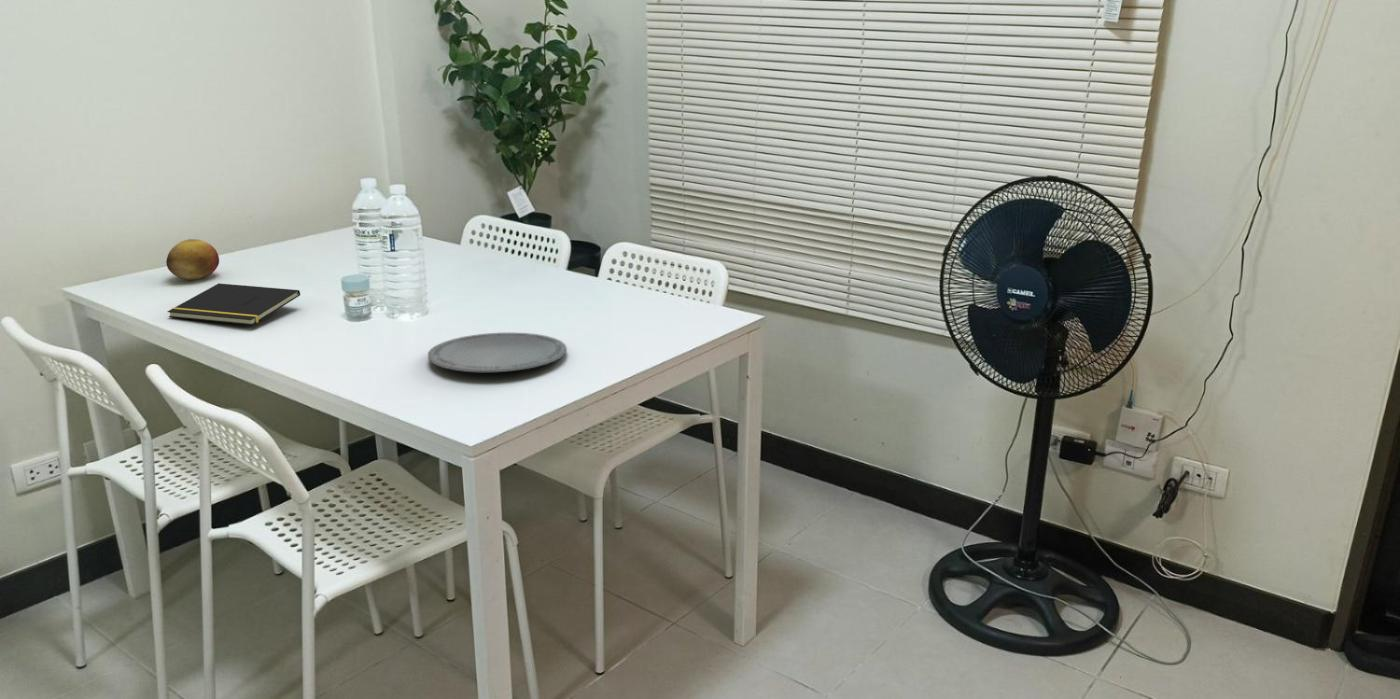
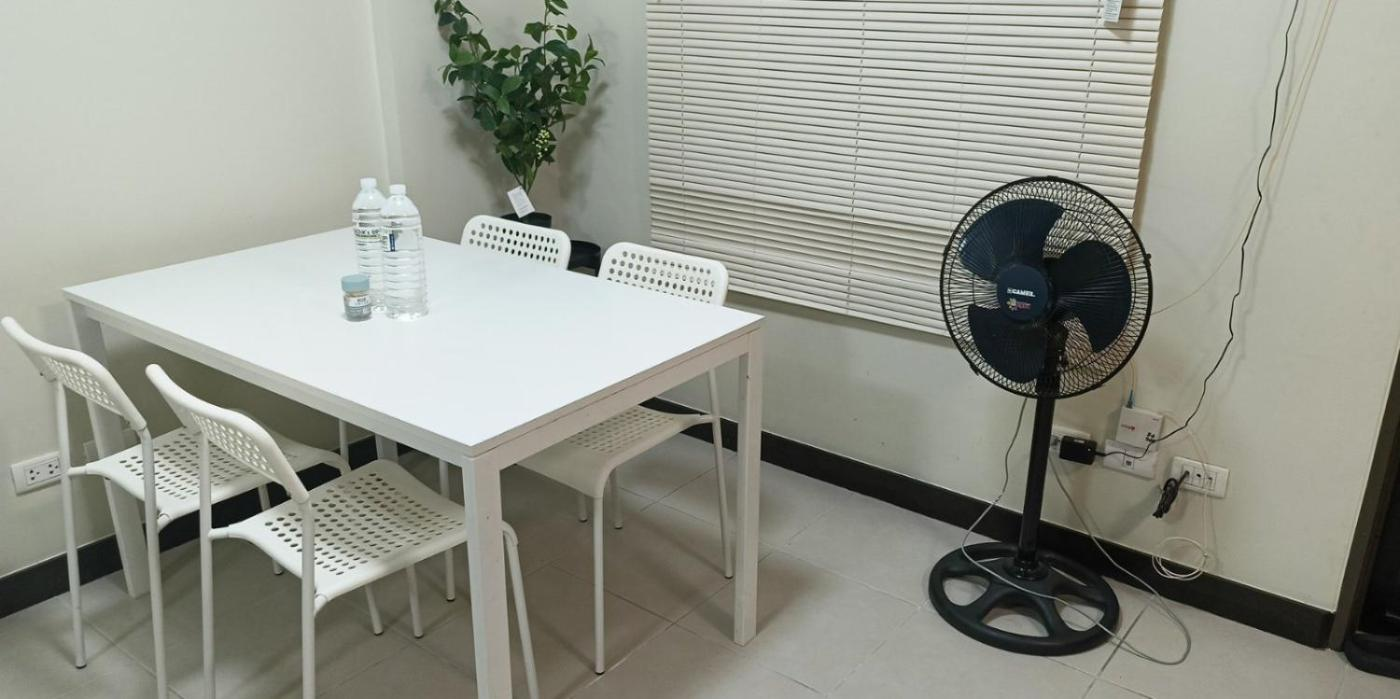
- fruit (191, 258)
- plate (498, 353)
- notepad (235, 303)
